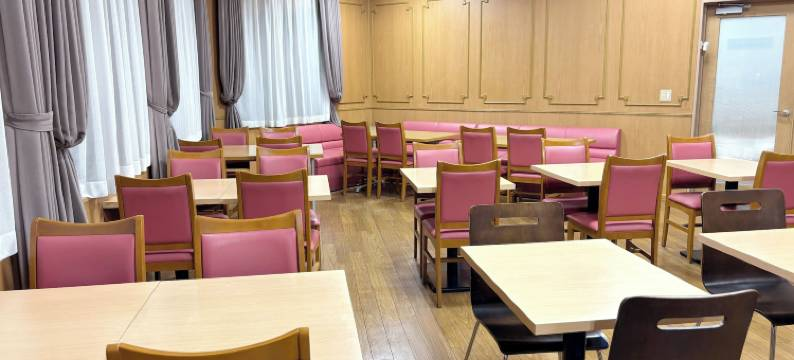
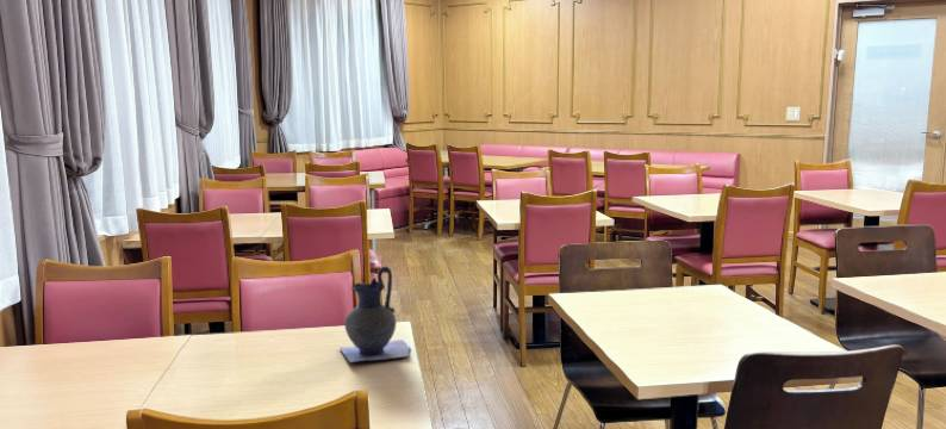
+ pitcher (375, 310)
